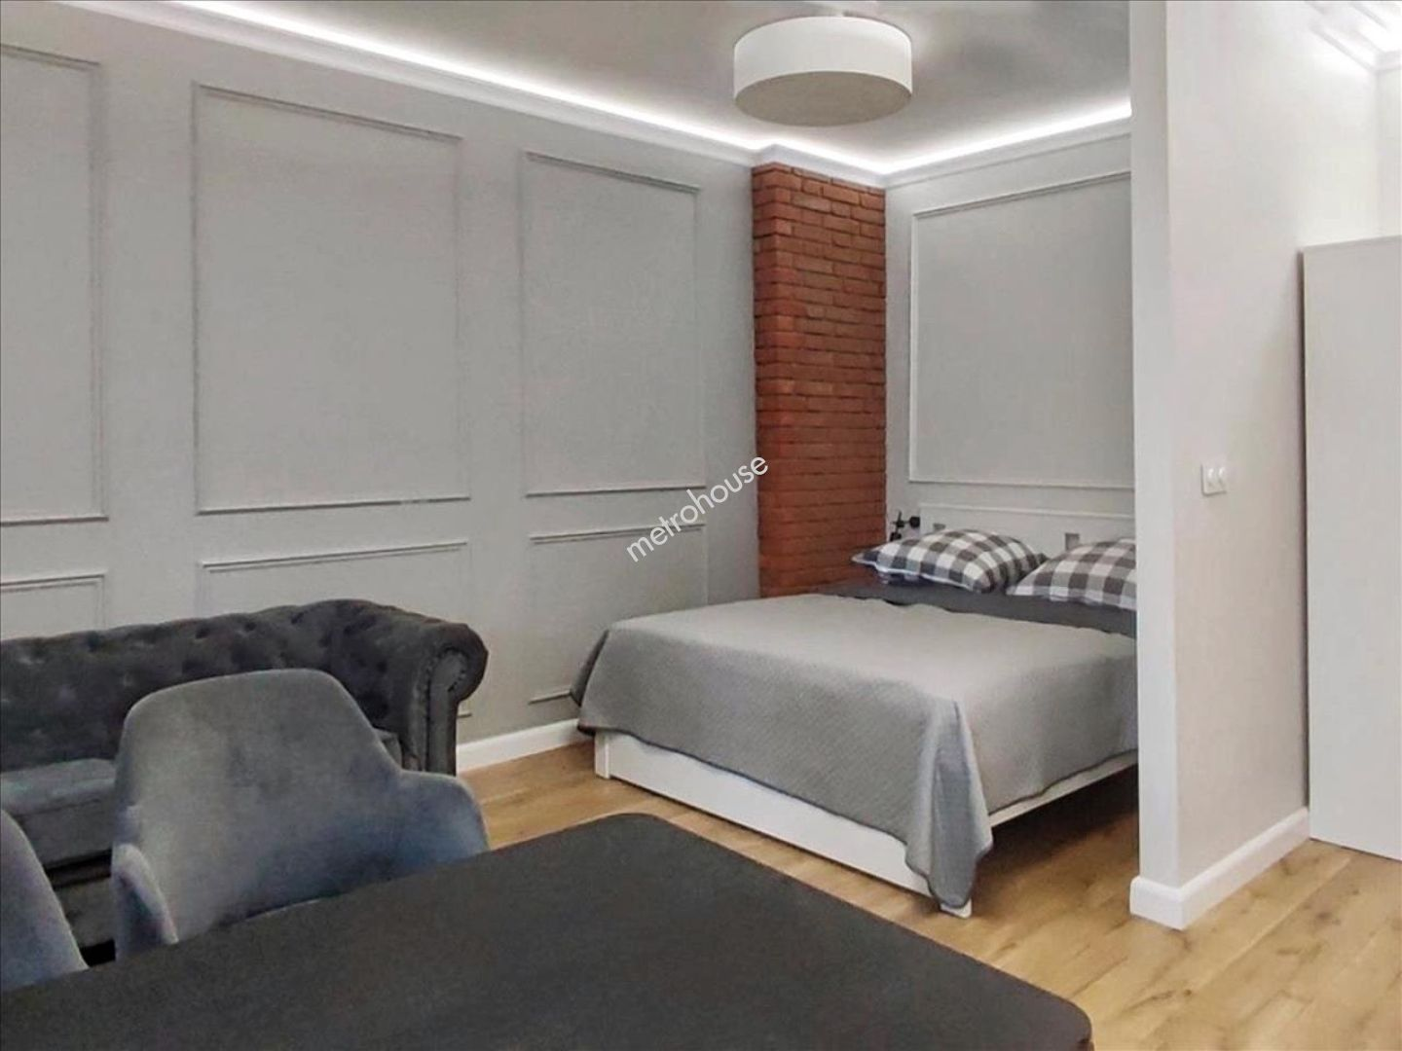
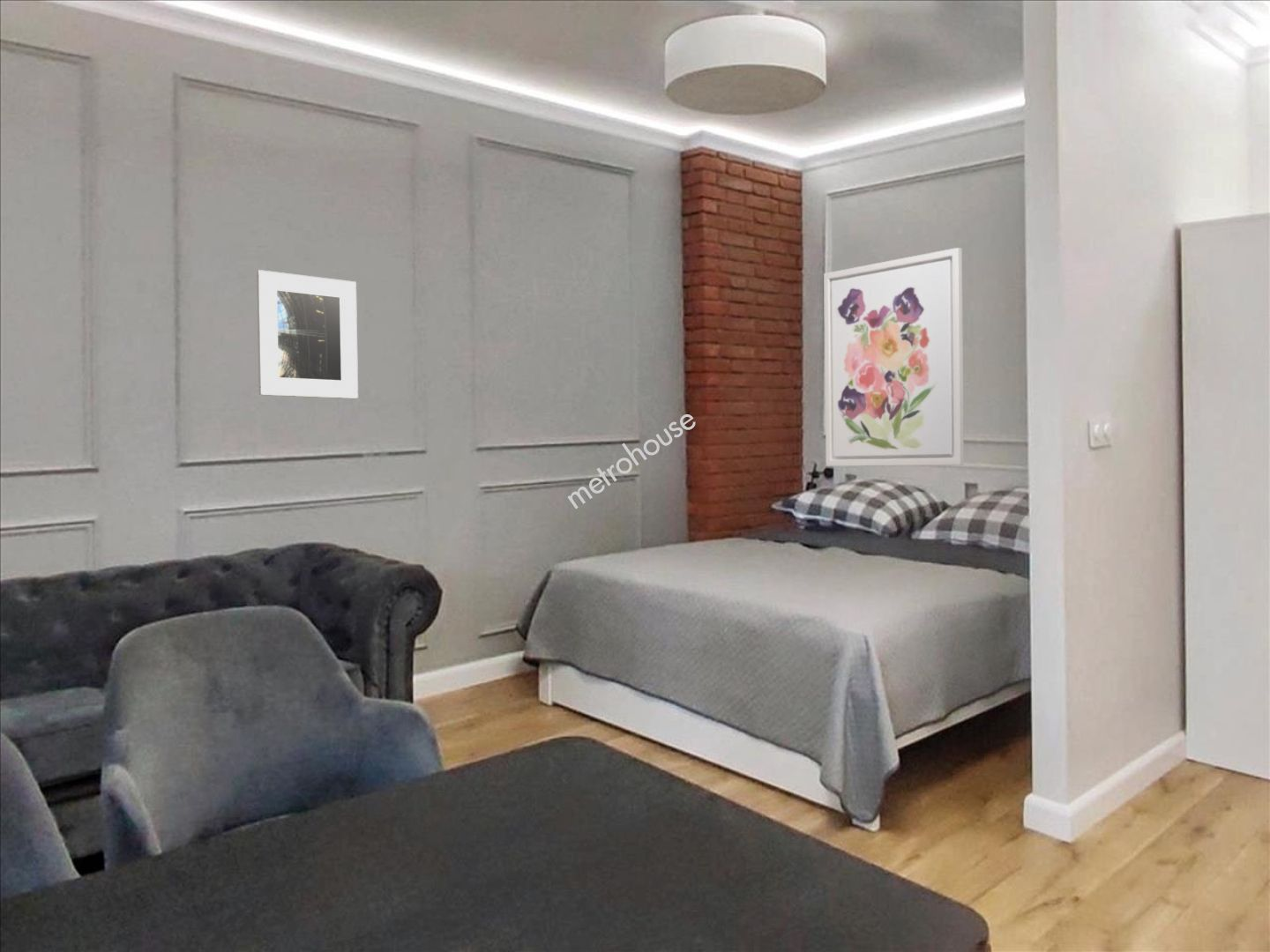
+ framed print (309, 336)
+ wall art (890, 363)
